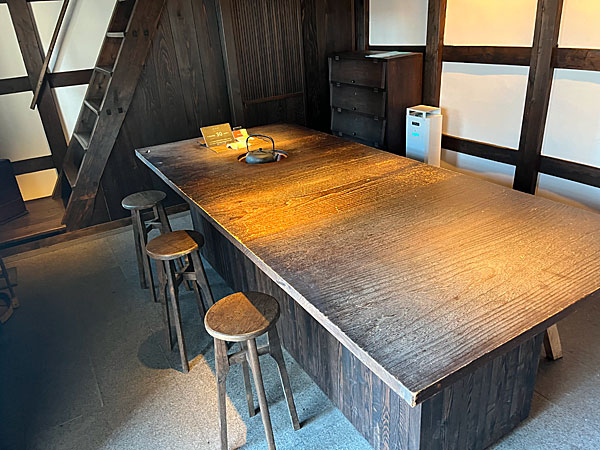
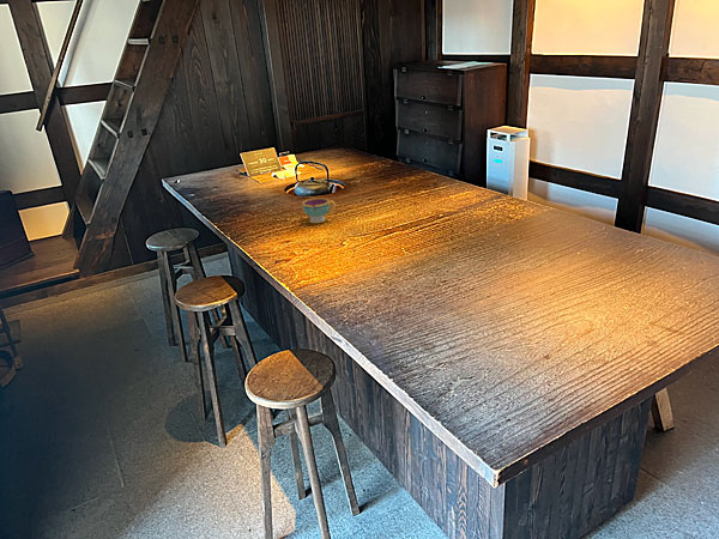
+ teacup (318, 211)
